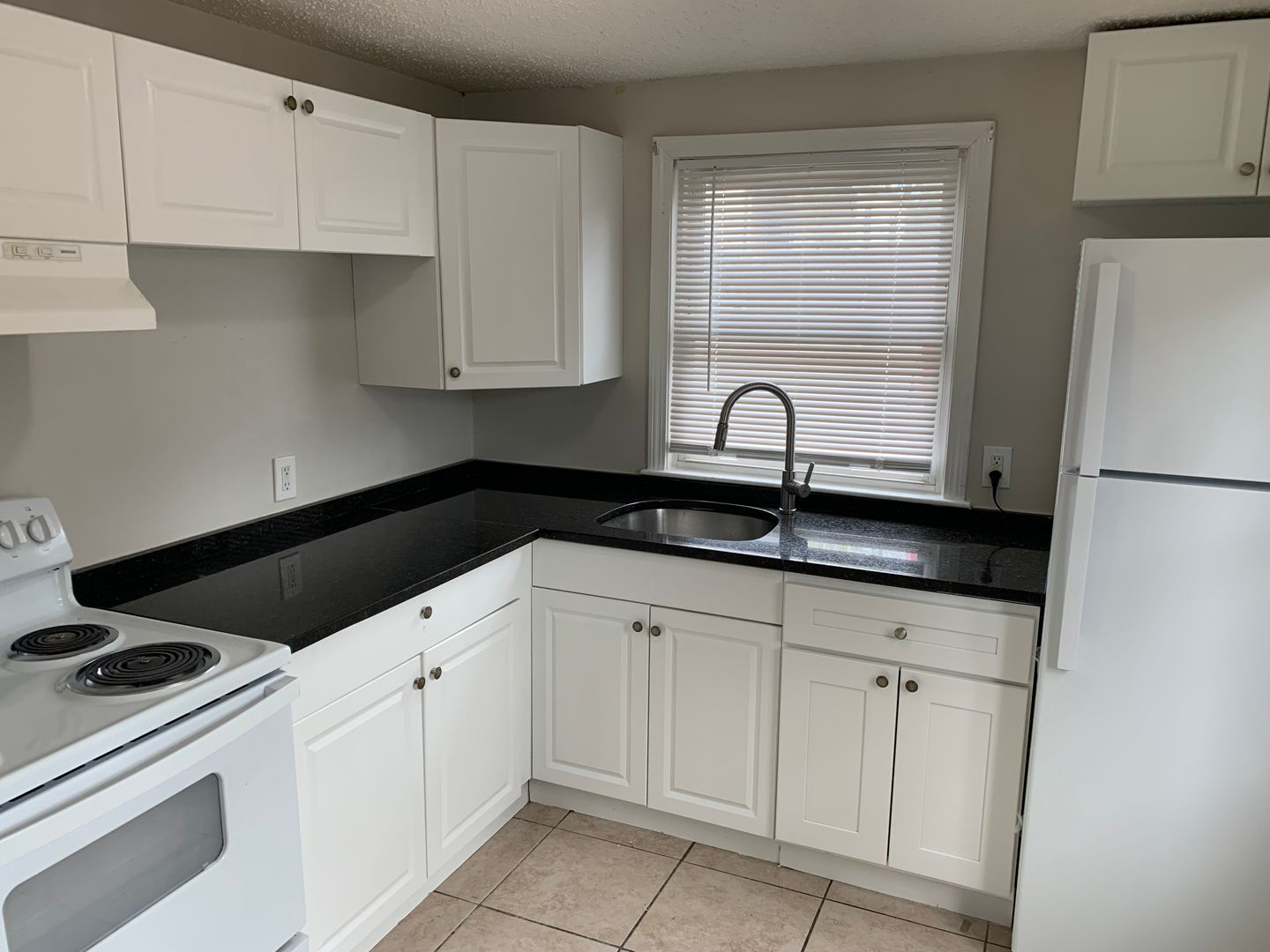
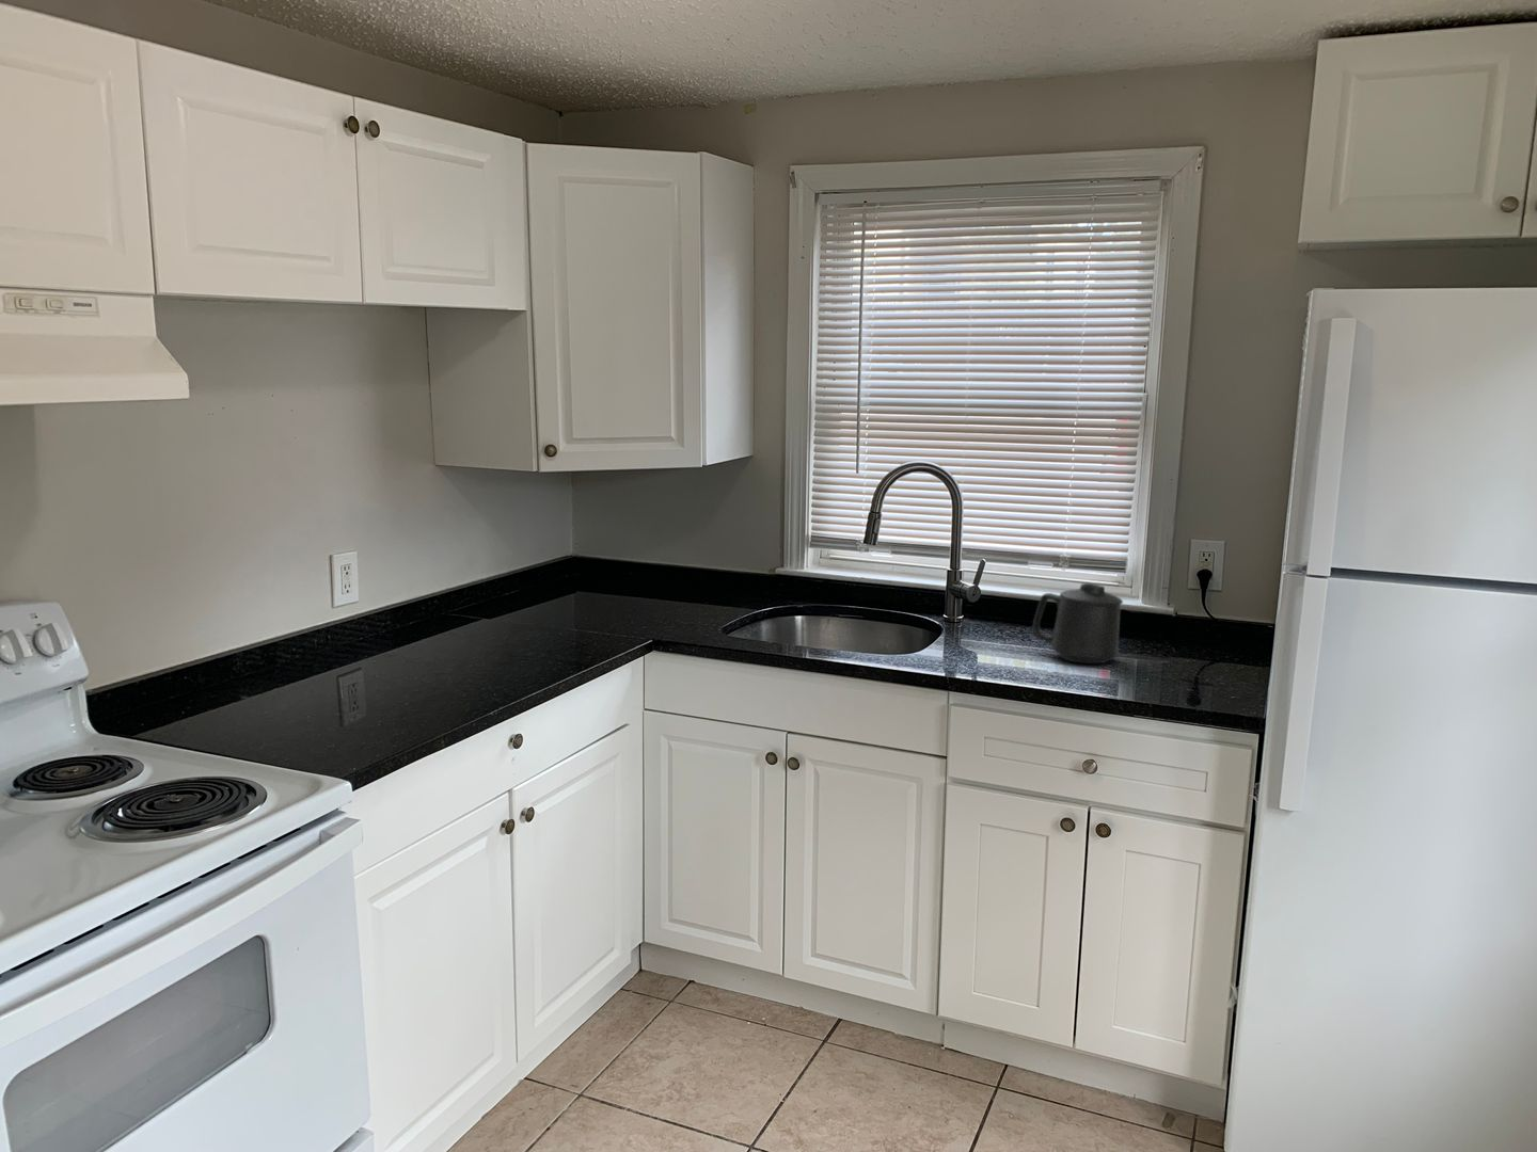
+ mug (1077, 621)
